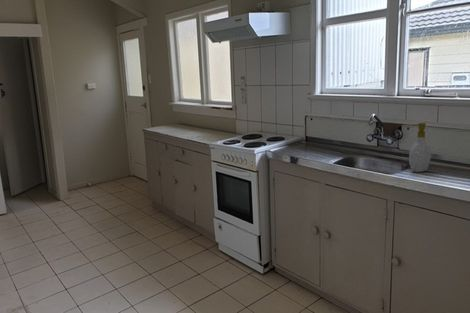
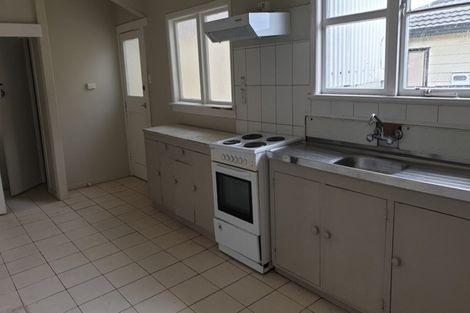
- soap bottle (419, 147)
